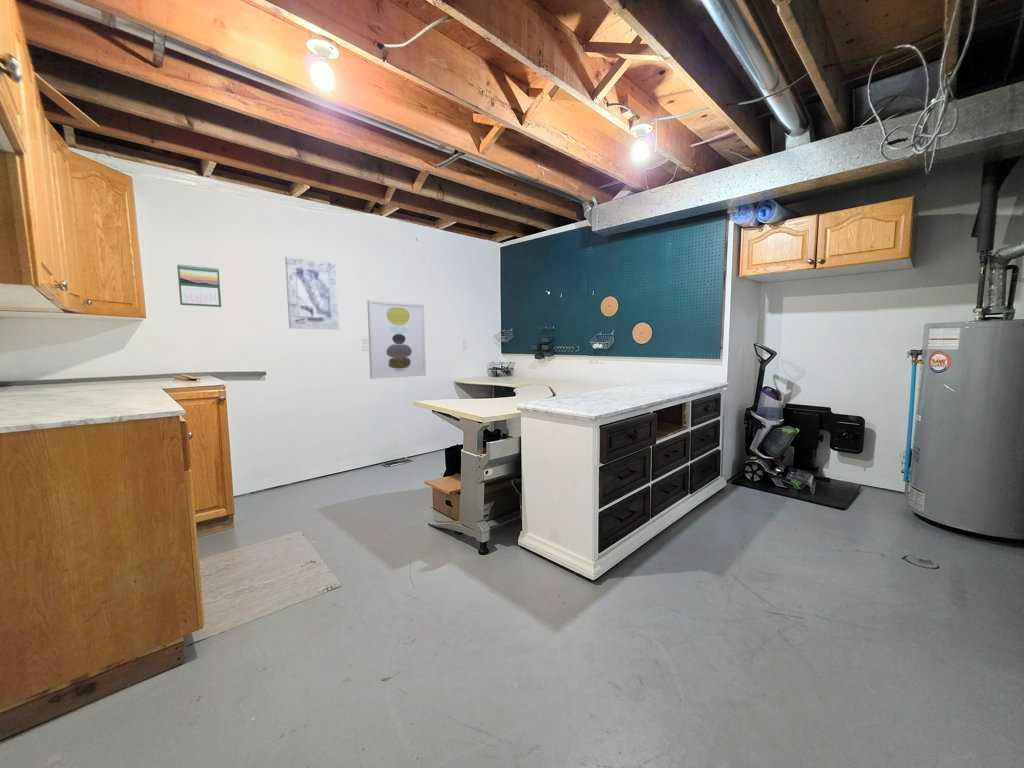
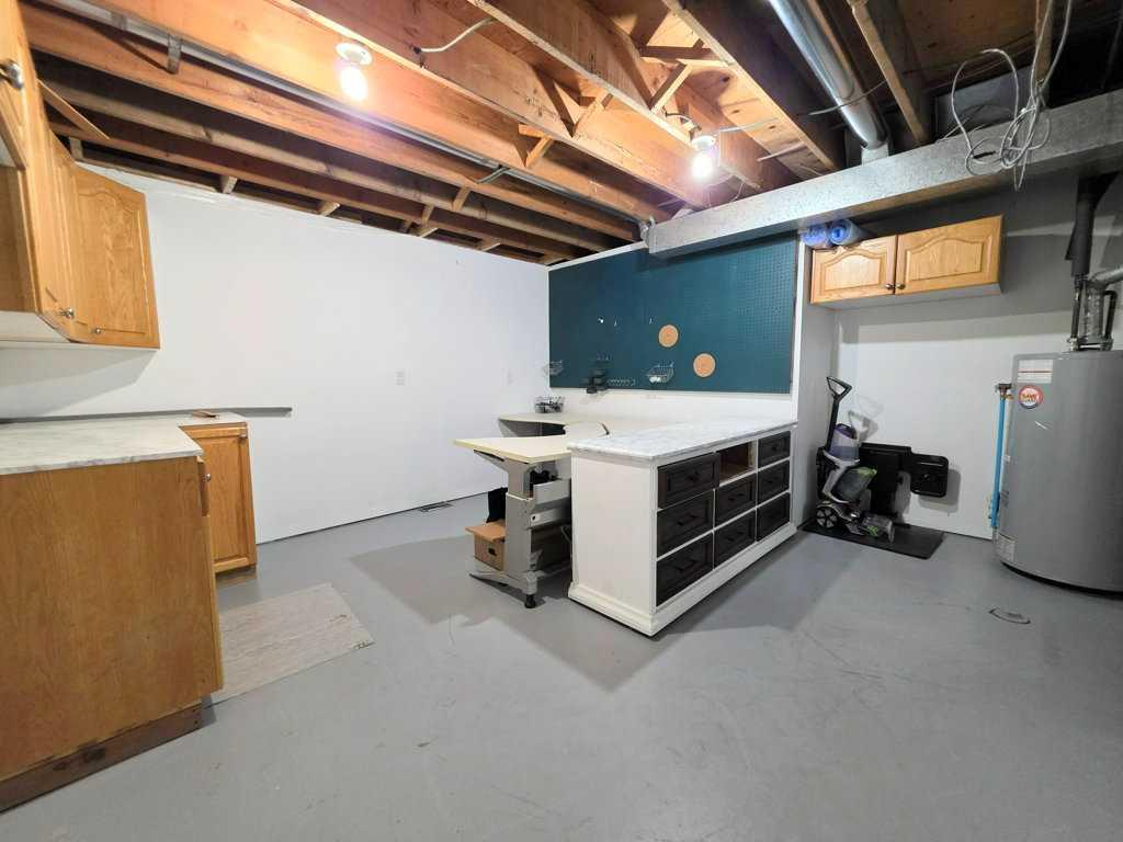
- wall art (313, 294)
- wall art (398, 340)
- calendar (199, 285)
